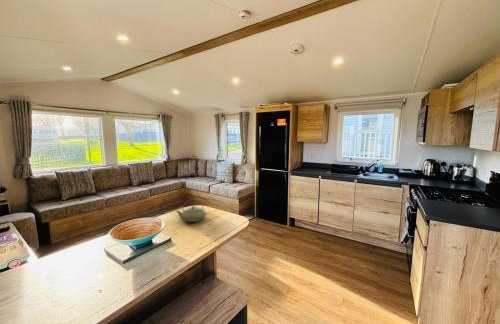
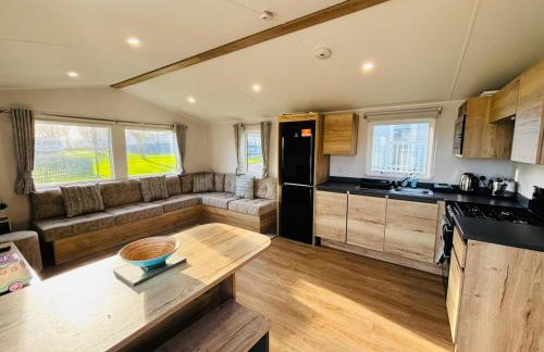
- teapot (191, 209)
